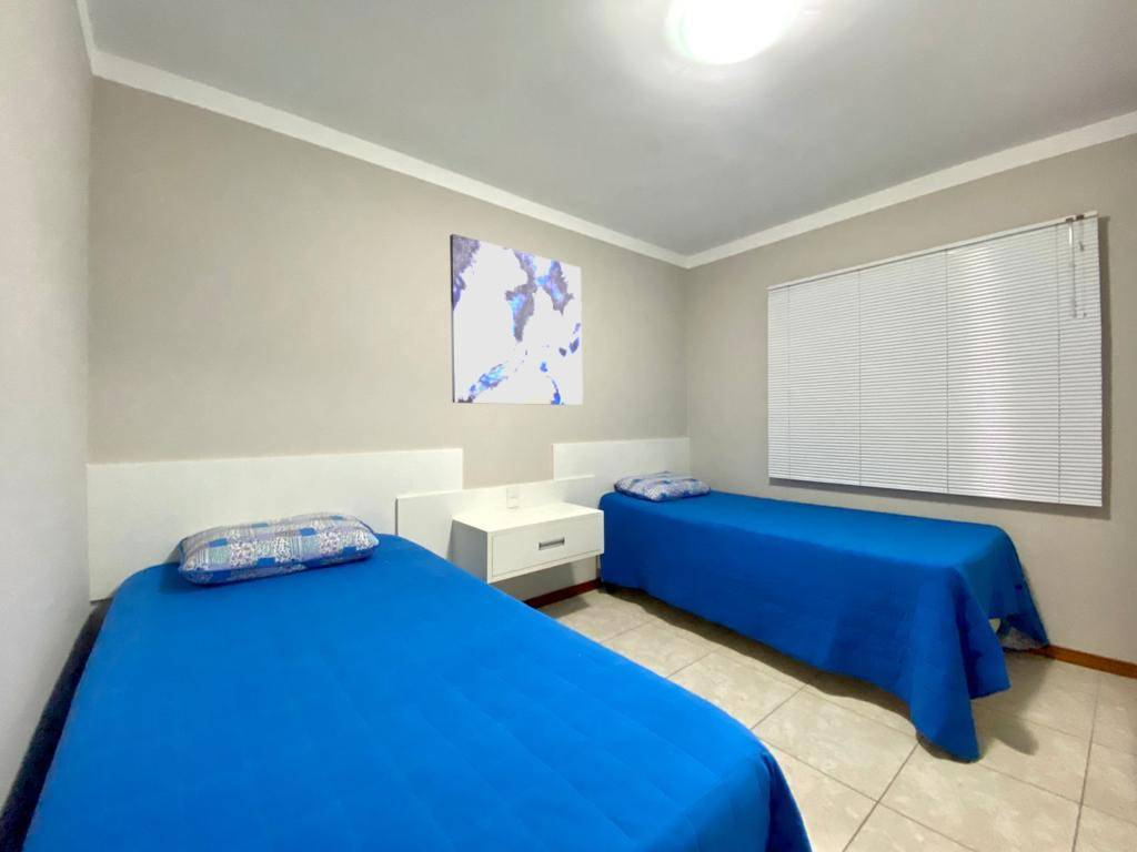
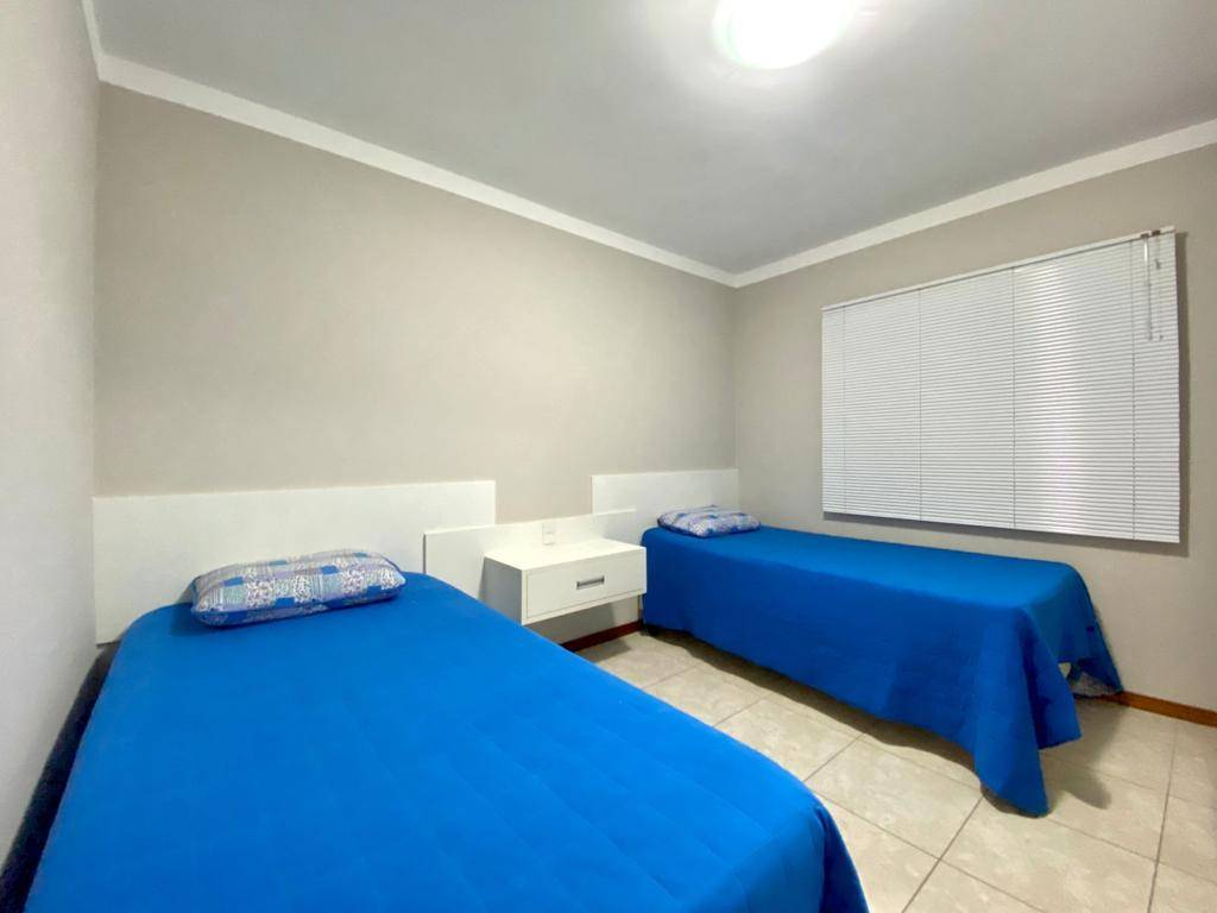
- wall art (522, 328)
